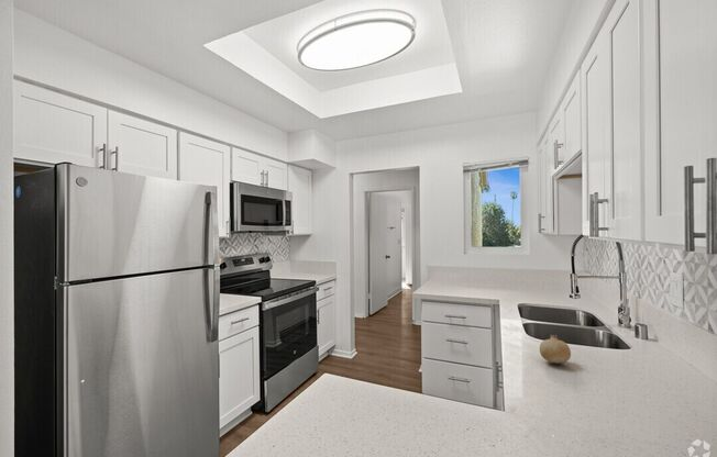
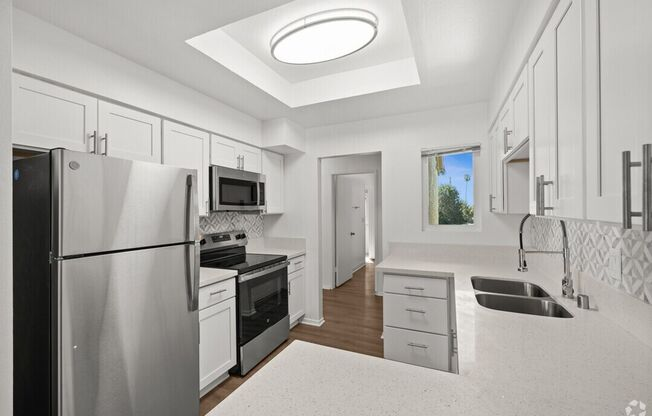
- fruit (554, 349)
